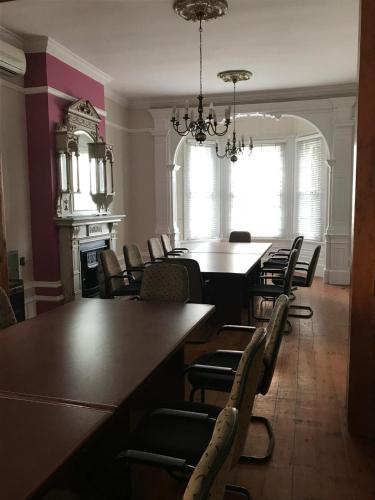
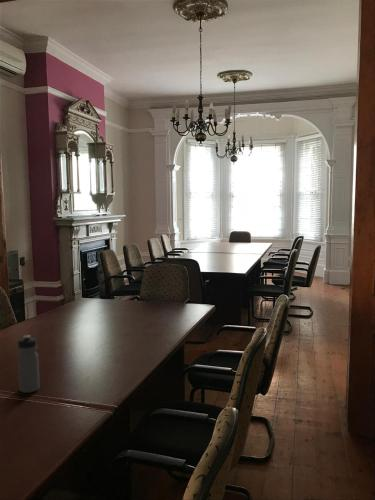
+ water bottle (28, 362)
